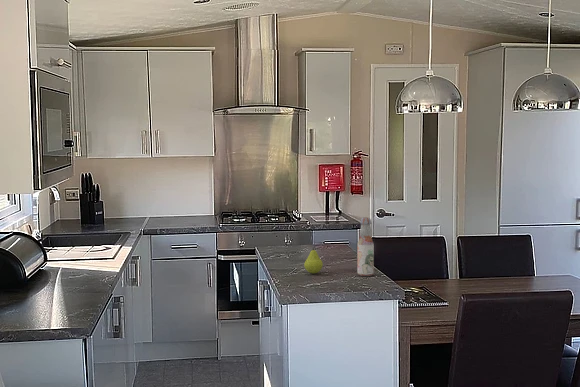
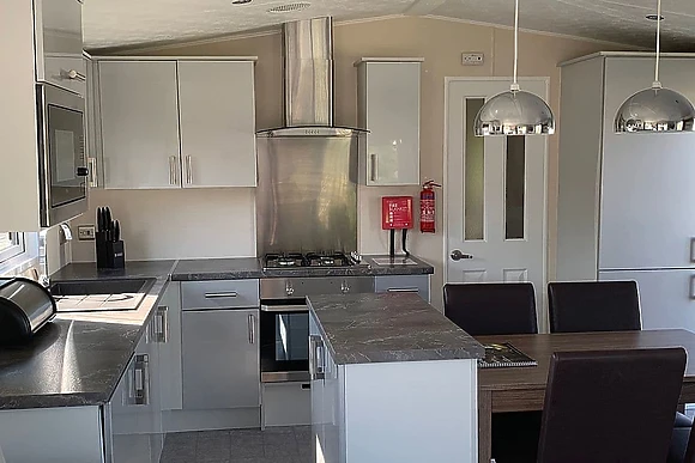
- fruit (313, 259)
- bottle (365, 246)
